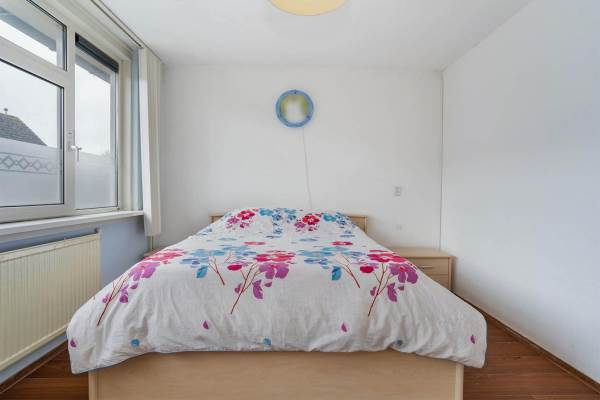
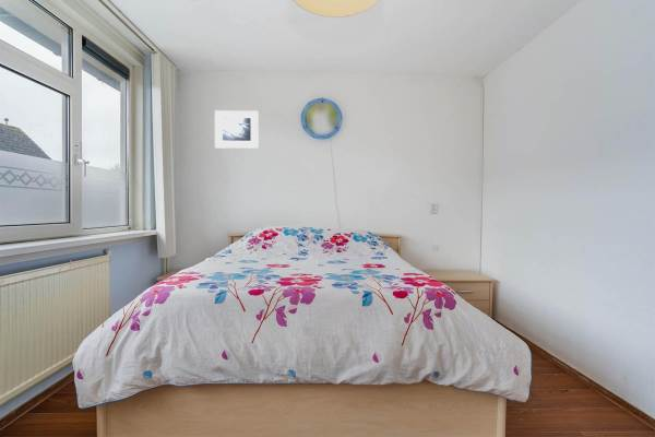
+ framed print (236, 129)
